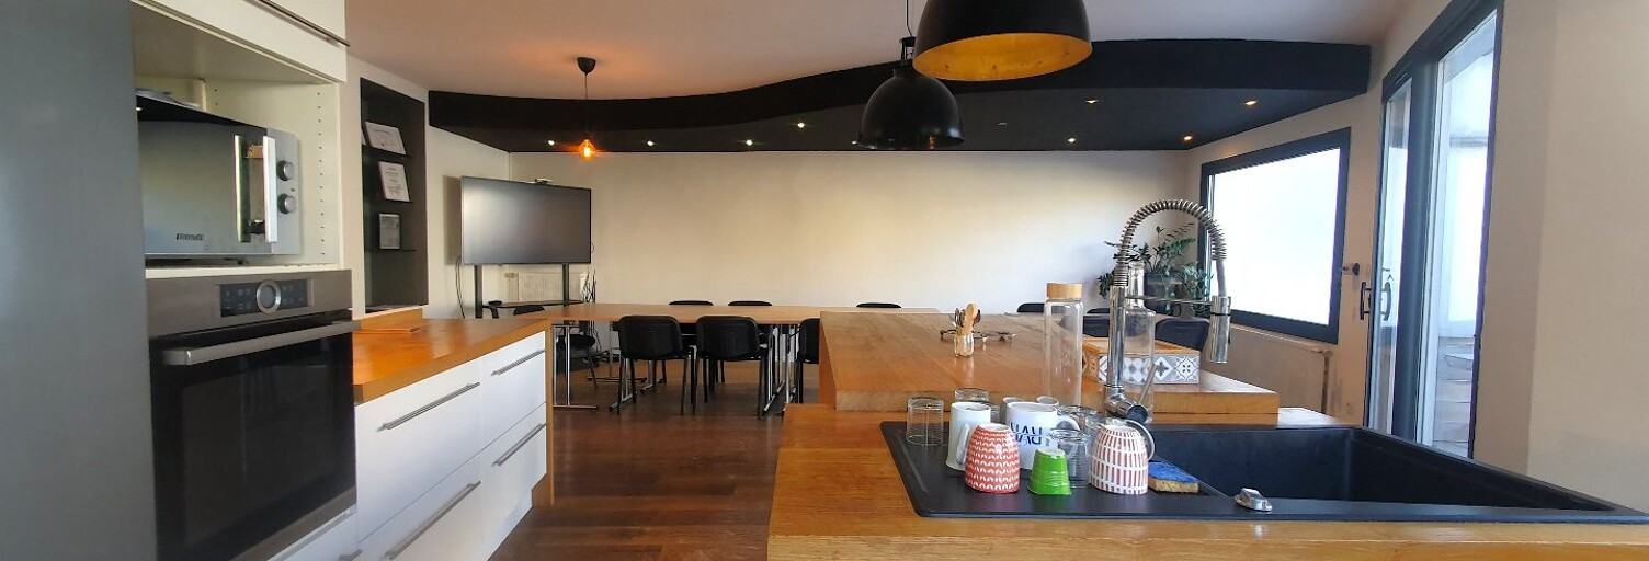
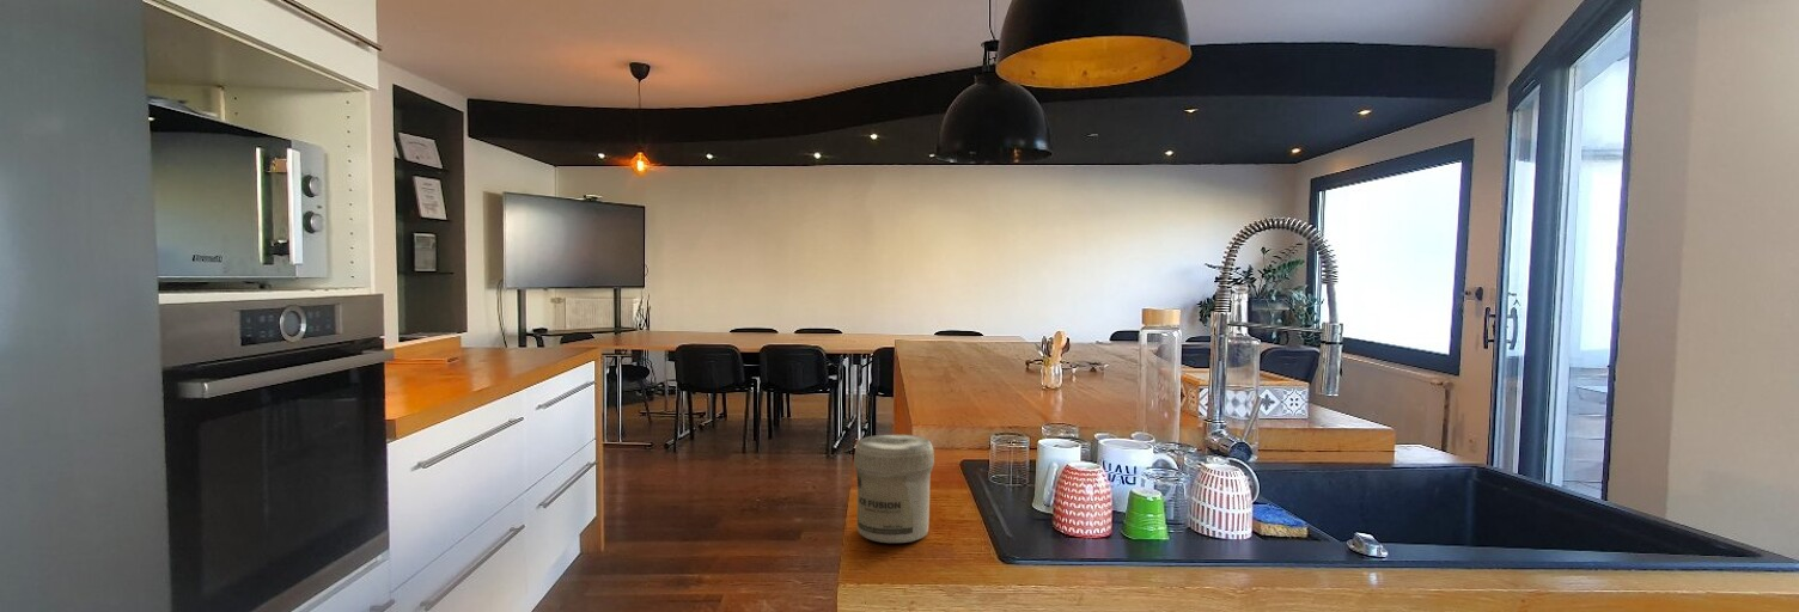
+ jar (894, 486)
